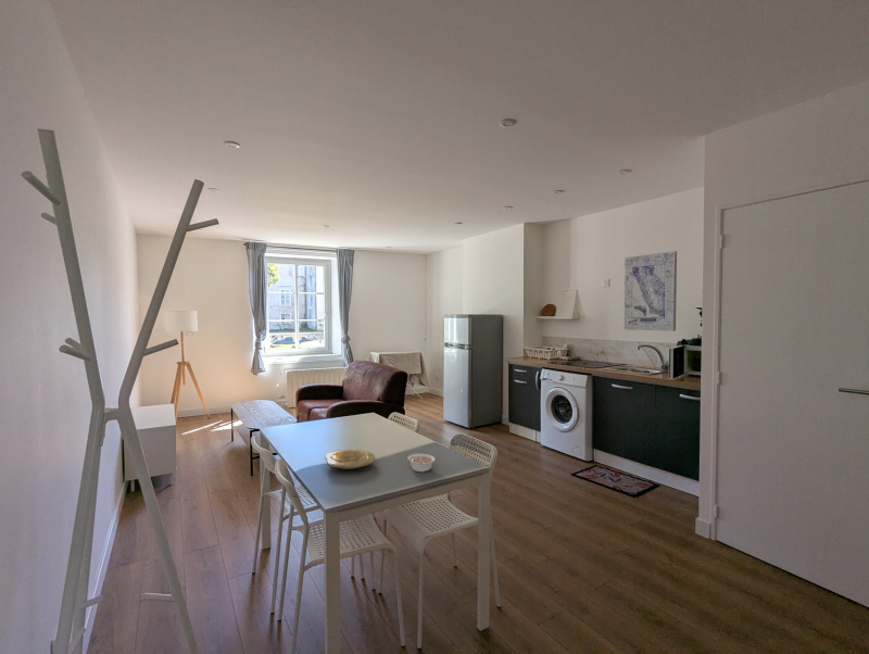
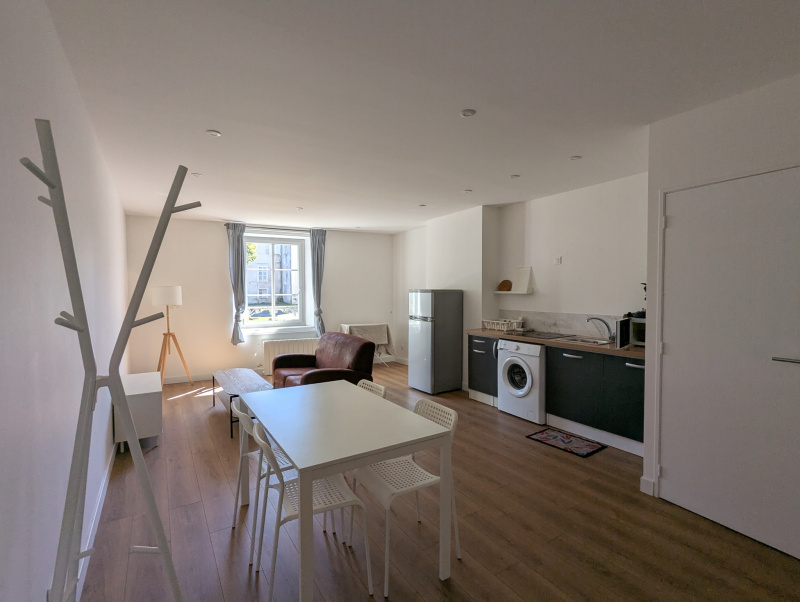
- wall art (648, 292)
- legume (421, 463)
- plate (350, 461)
